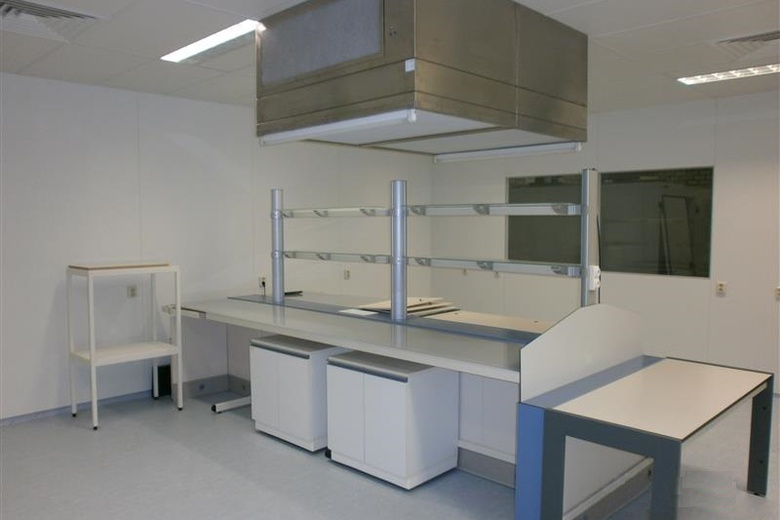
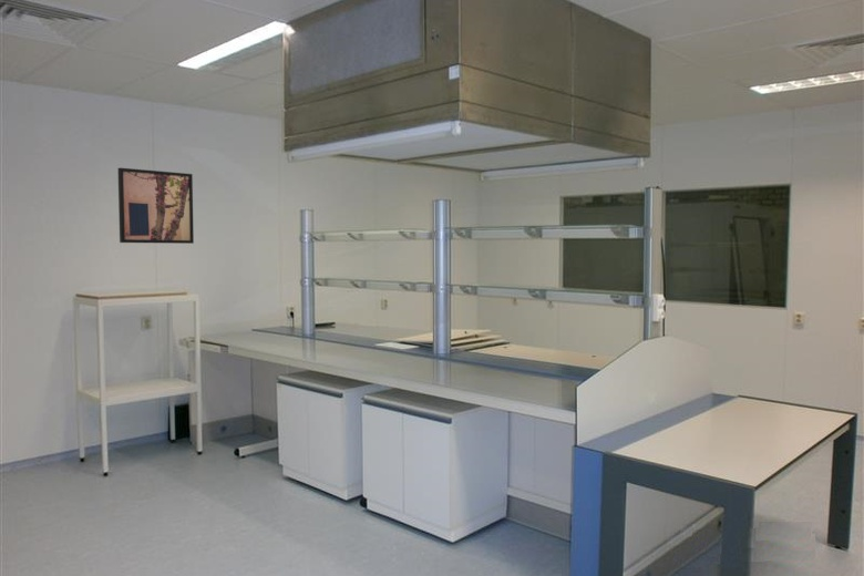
+ wall art (156, 207)
